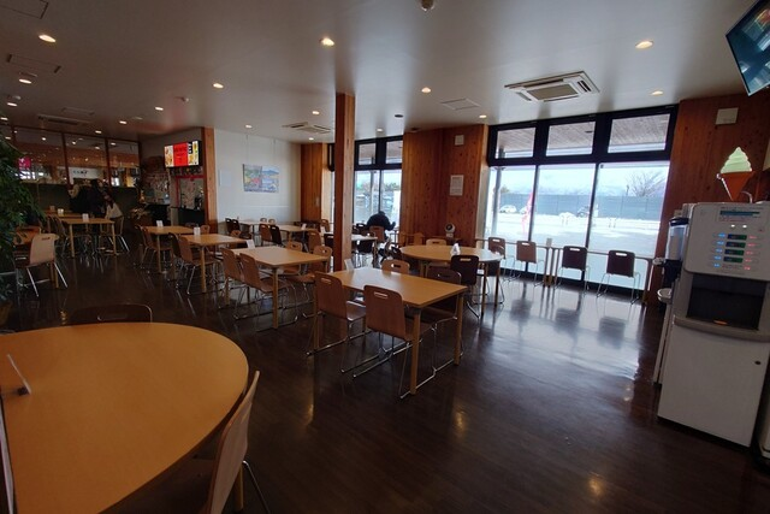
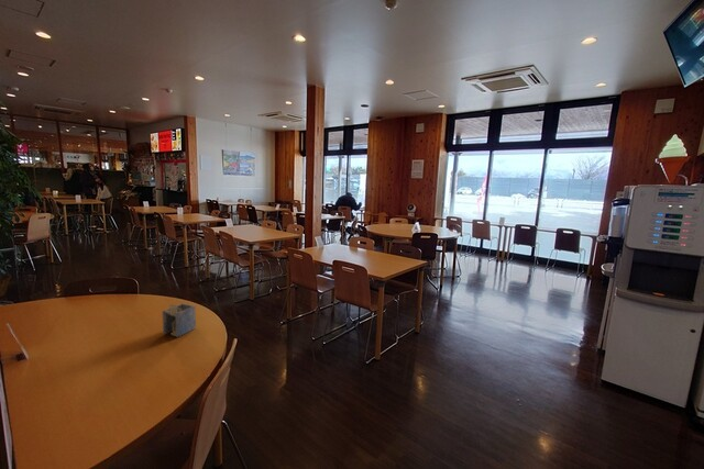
+ napkin holder (178, 315)
